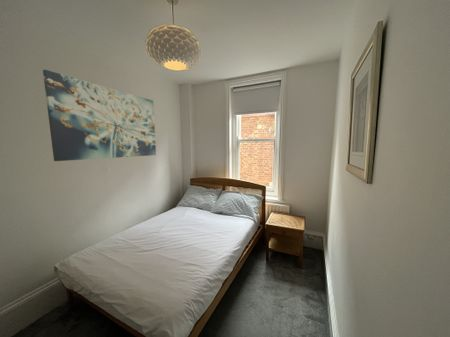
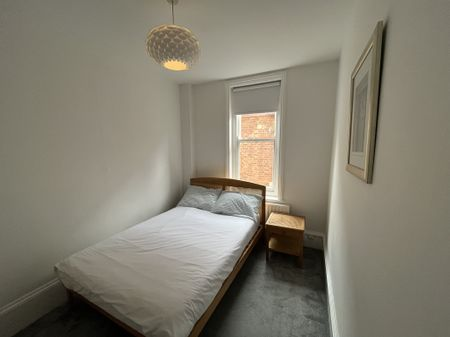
- wall art (114, 124)
